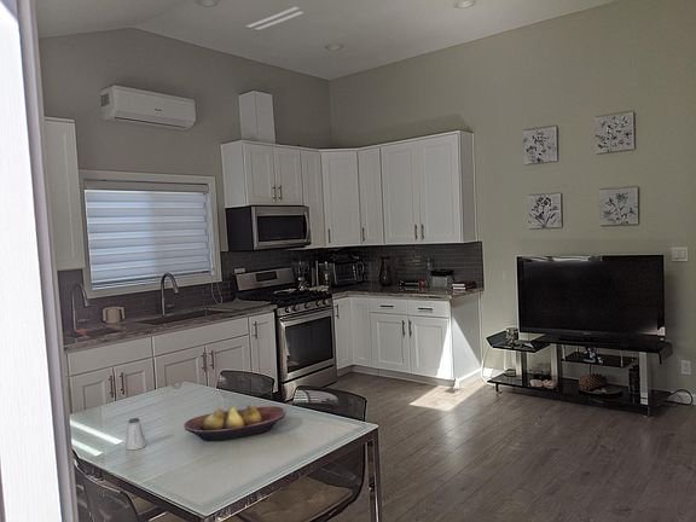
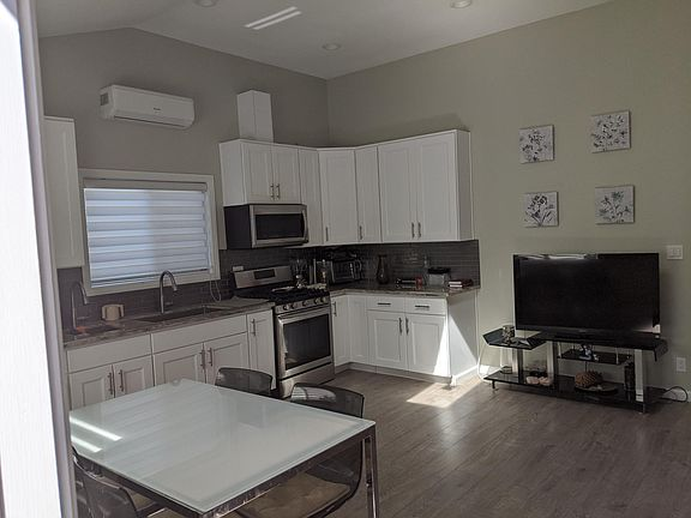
- fruit bowl (236, 419)
- saltshaker (134, 433)
